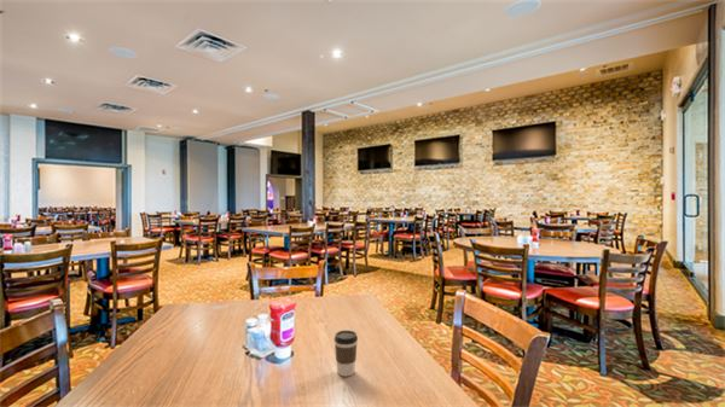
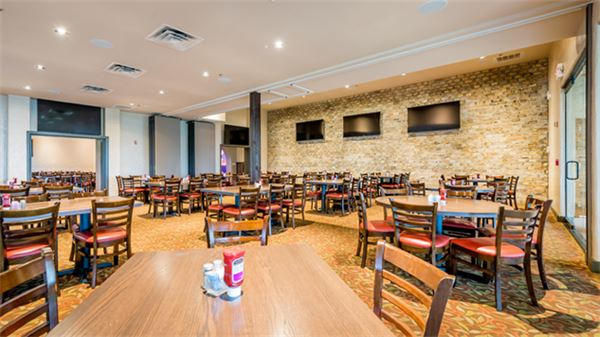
- coffee cup (346, 353)
